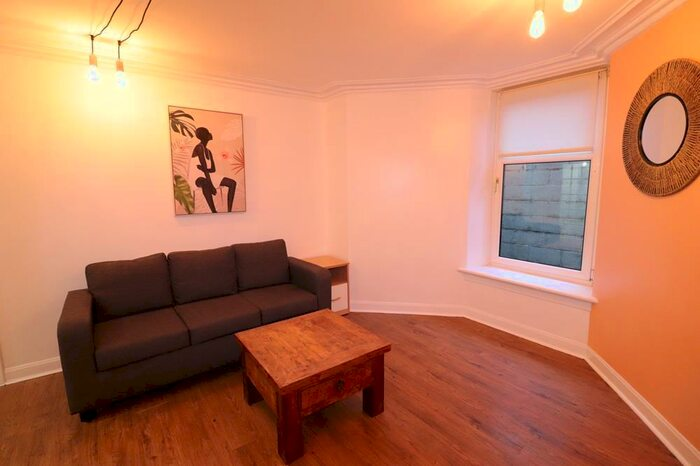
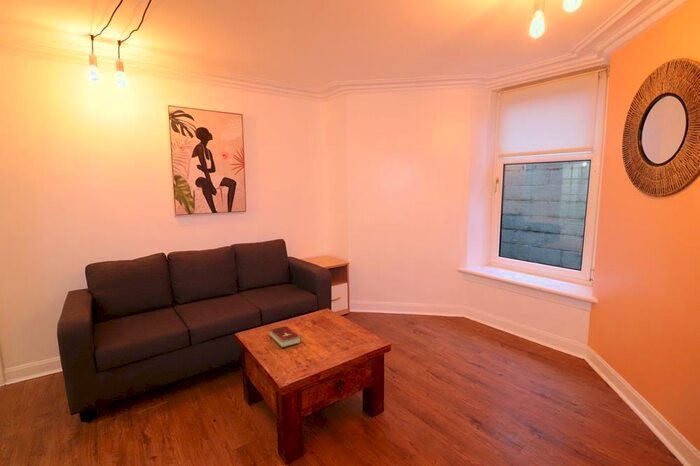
+ hardcover book (284, 335)
